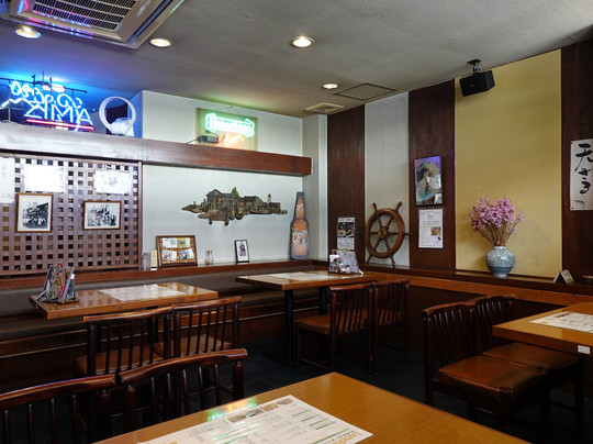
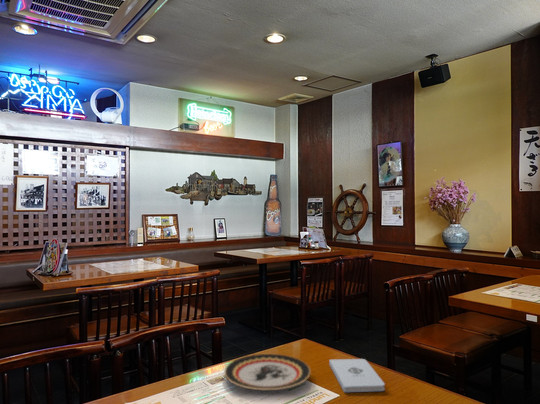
+ plate (267, 373)
+ notepad (355, 374)
